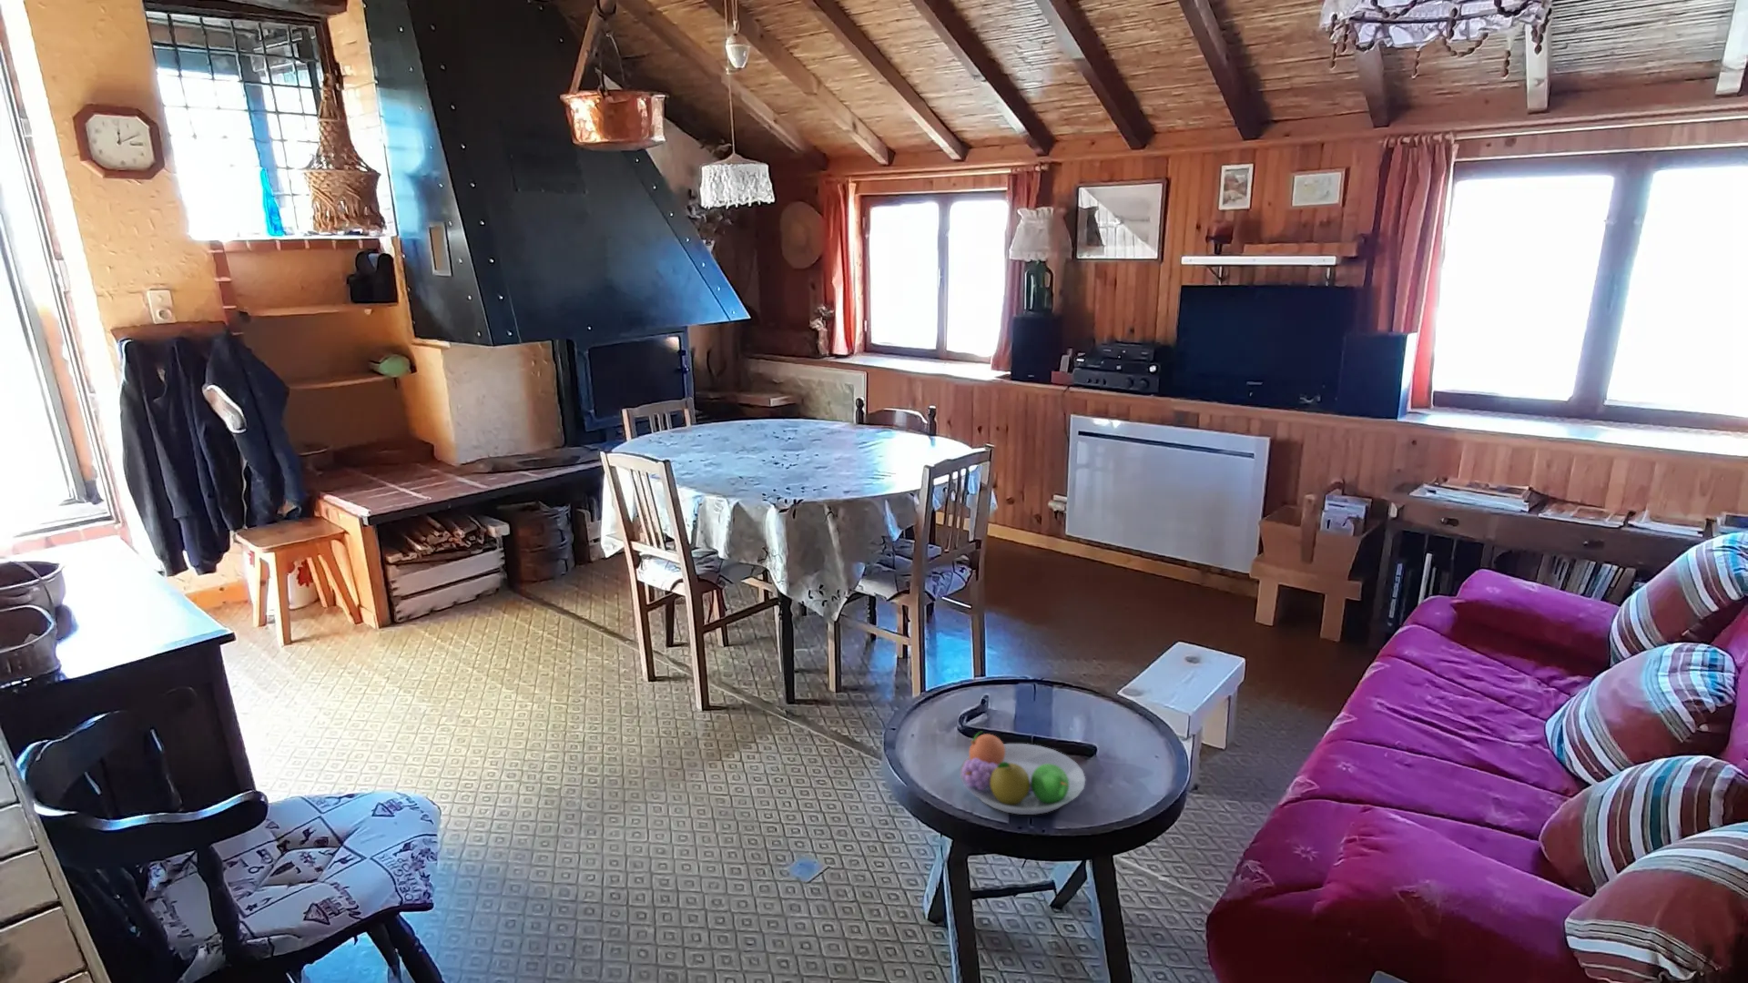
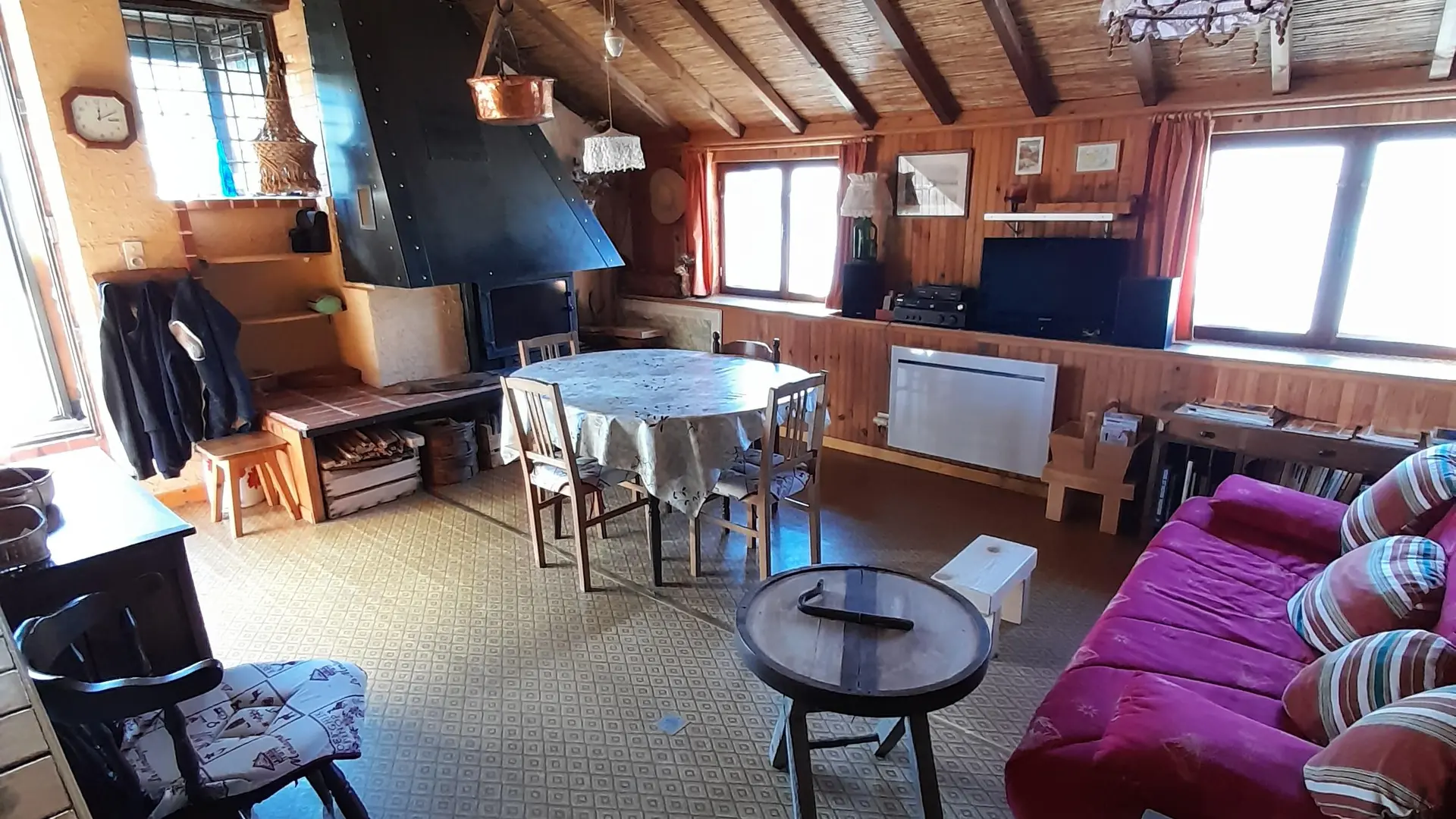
- fruit bowl (1023, 767)
